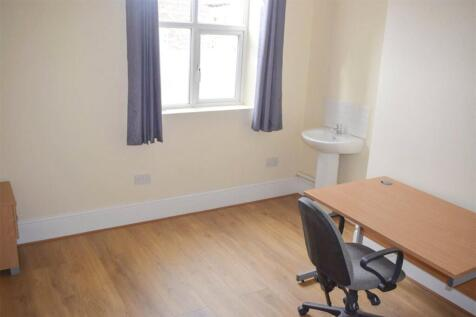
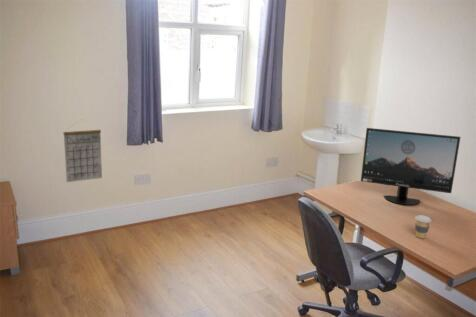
+ coffee cup (421, 227)
+ monitor (407, 167)
+ calendar (83, 150)
